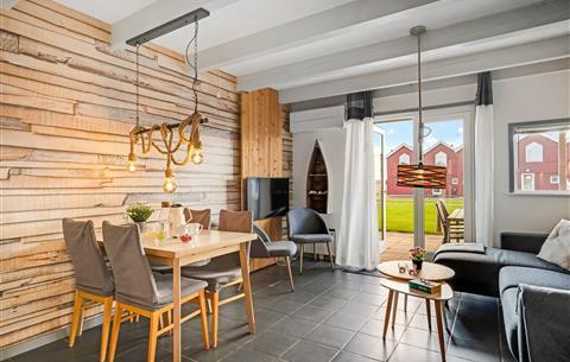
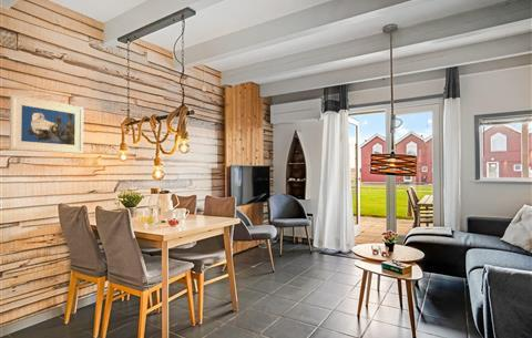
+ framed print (49, 126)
